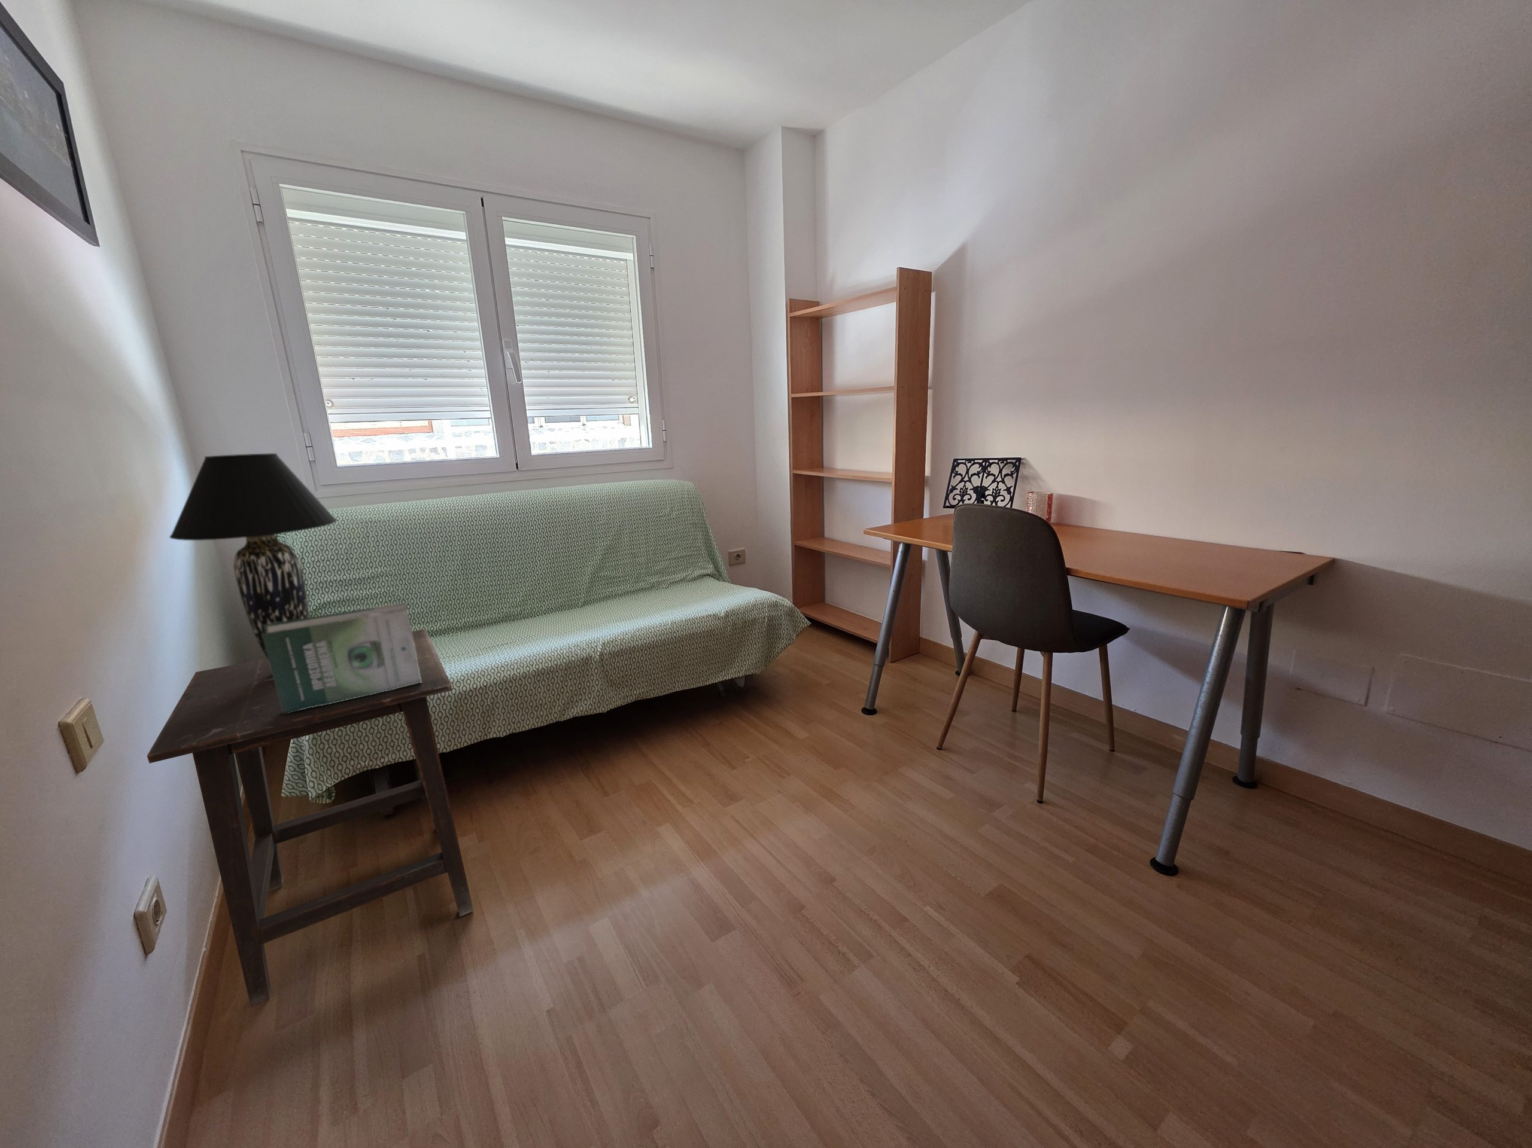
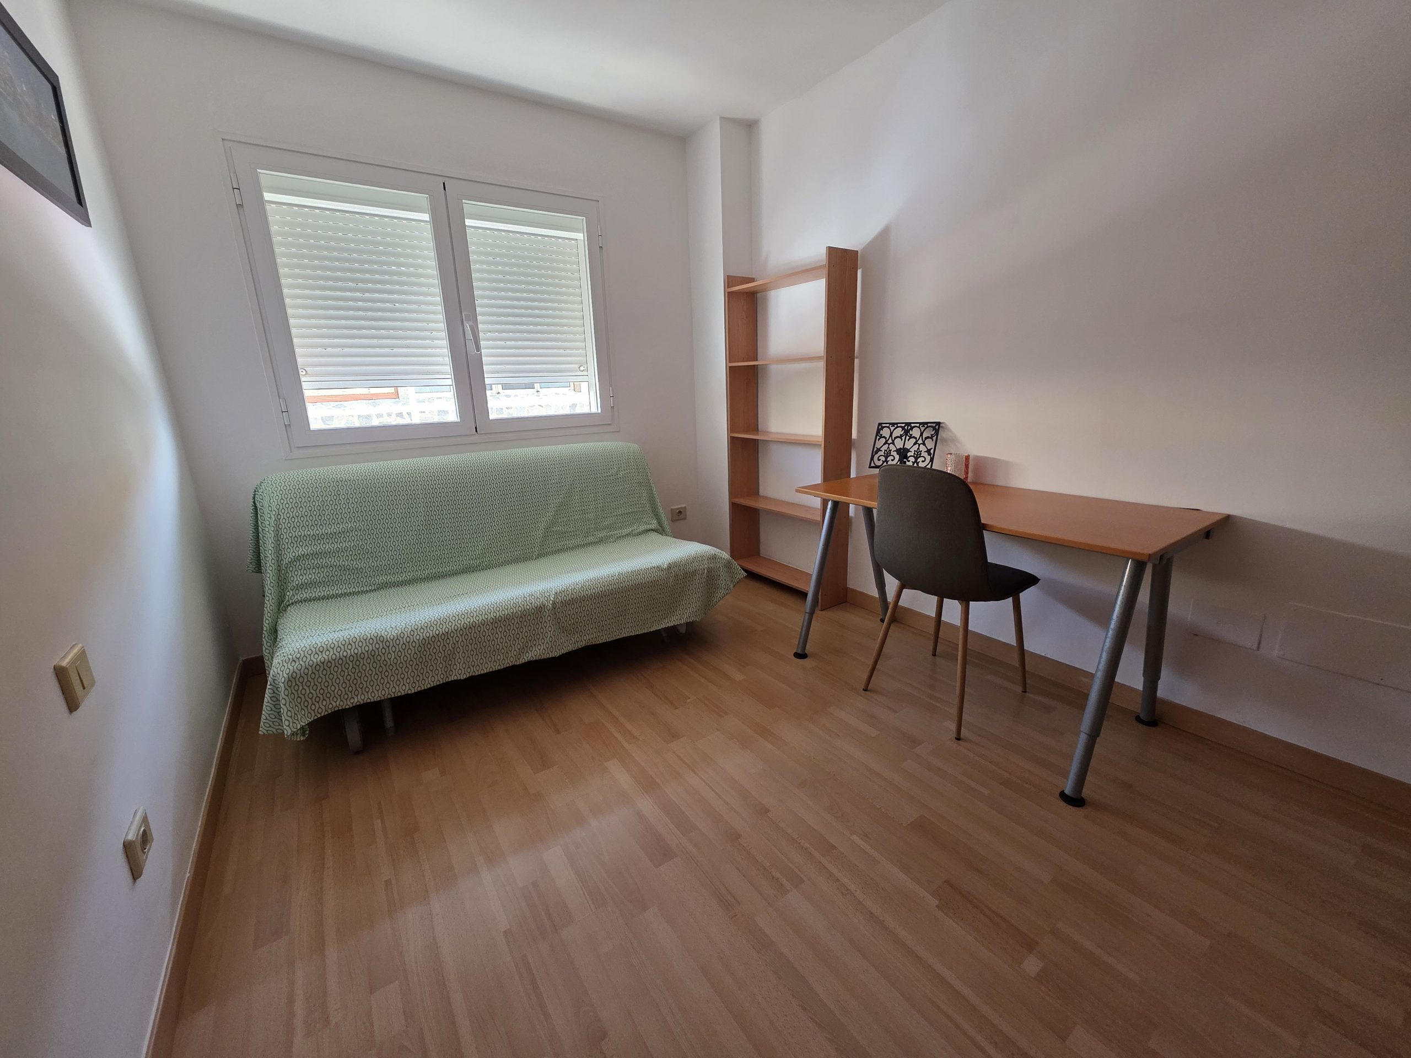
- table lamp (268, 567)
- book (347, 655)
- side table (347, 802)
